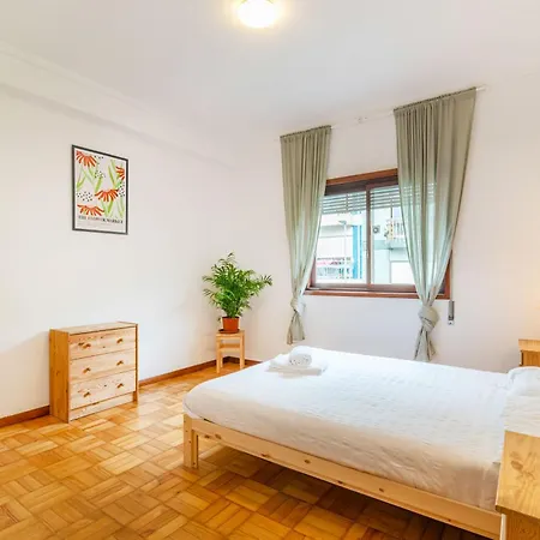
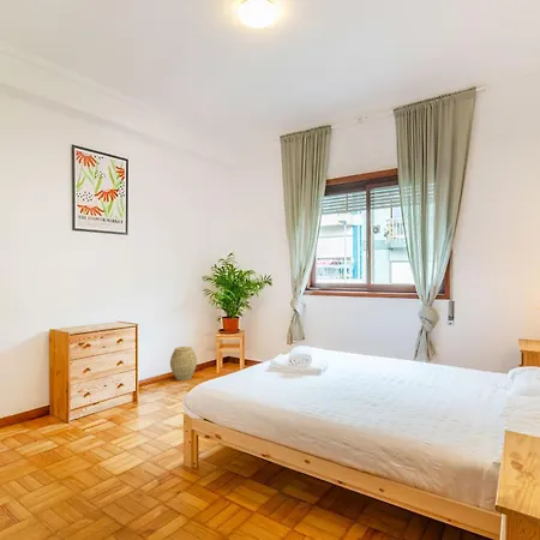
+ woven basket (182, 362)
